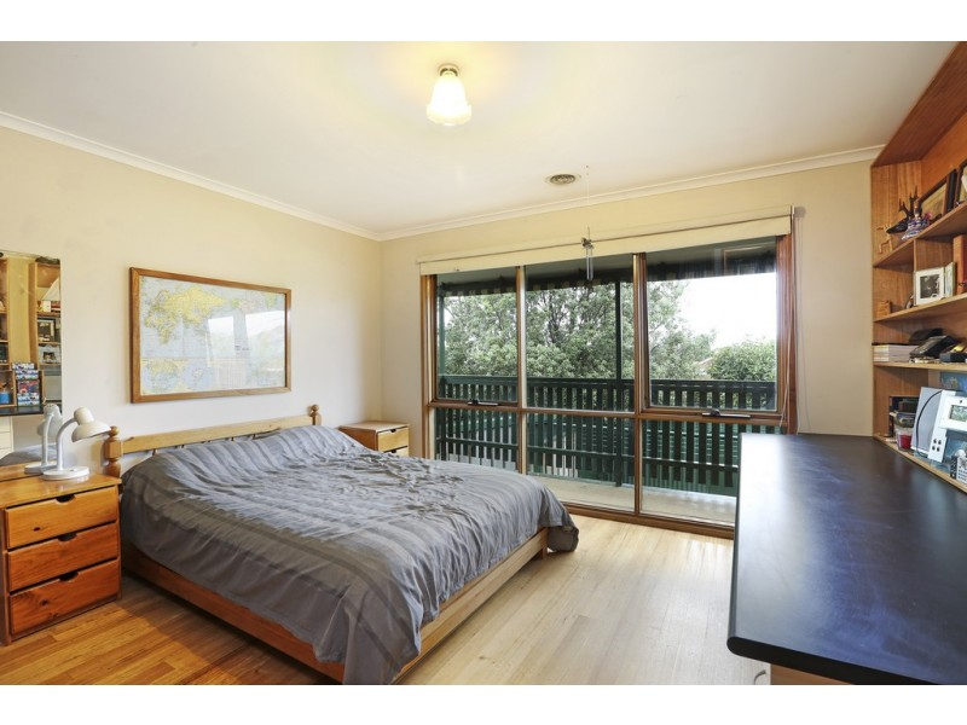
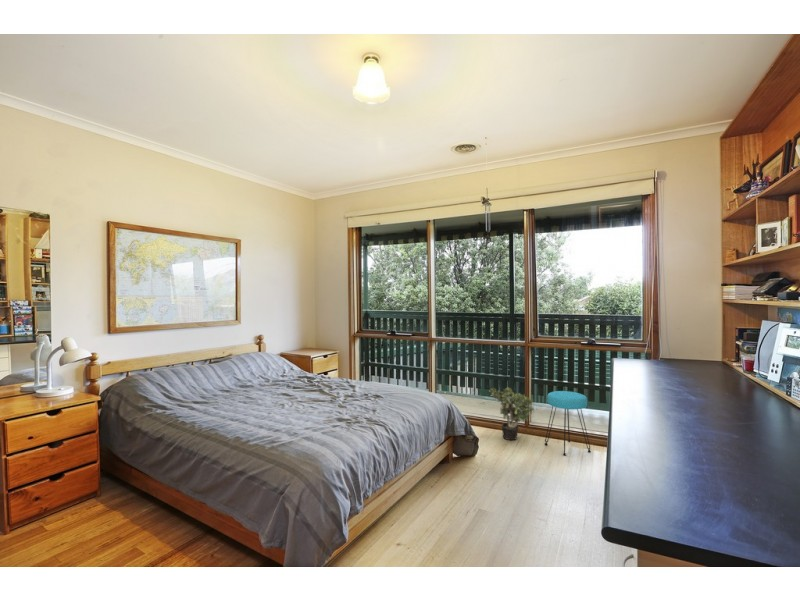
+ potted plant (510, 413)
+ stool (565, 421)
